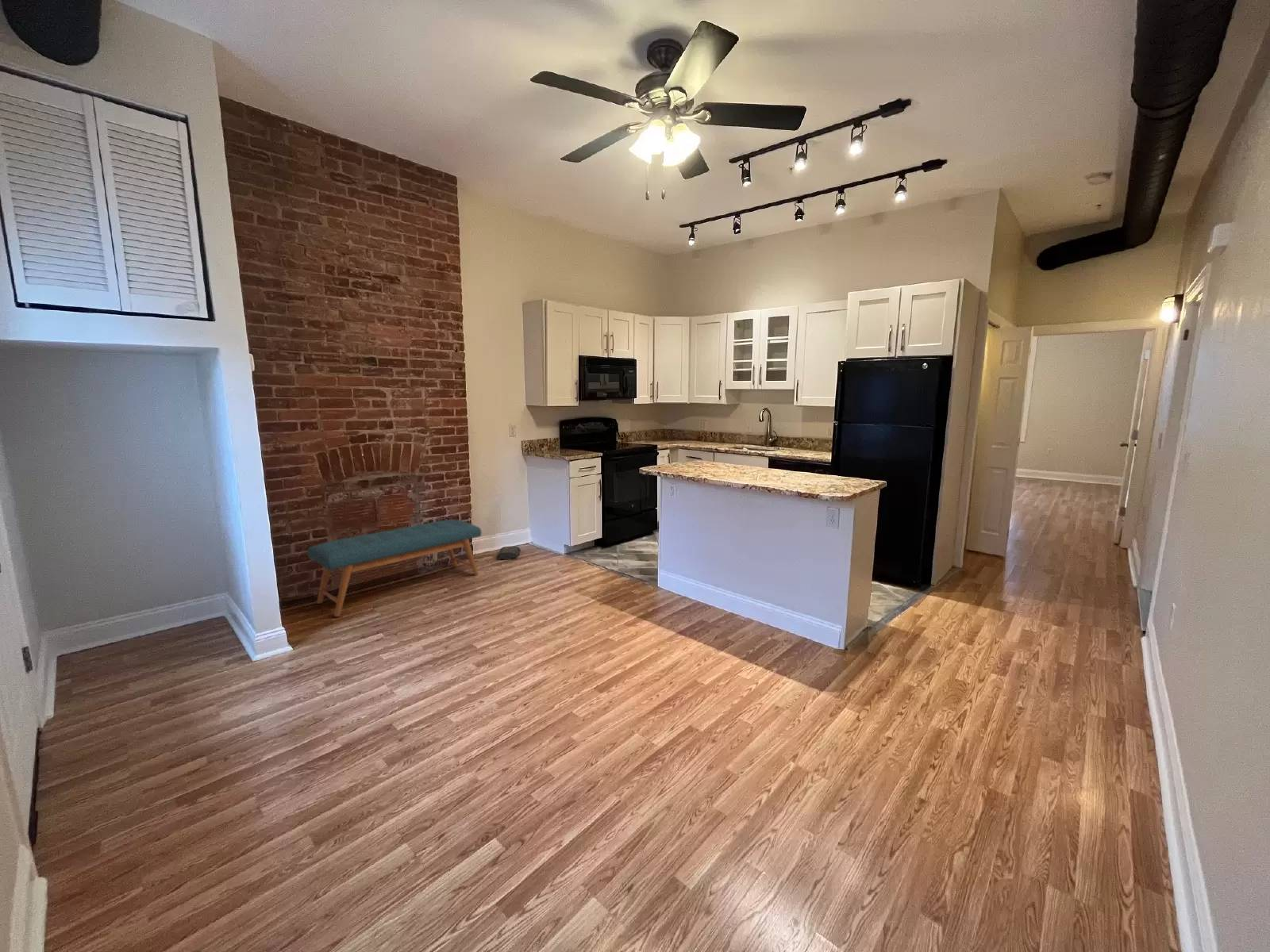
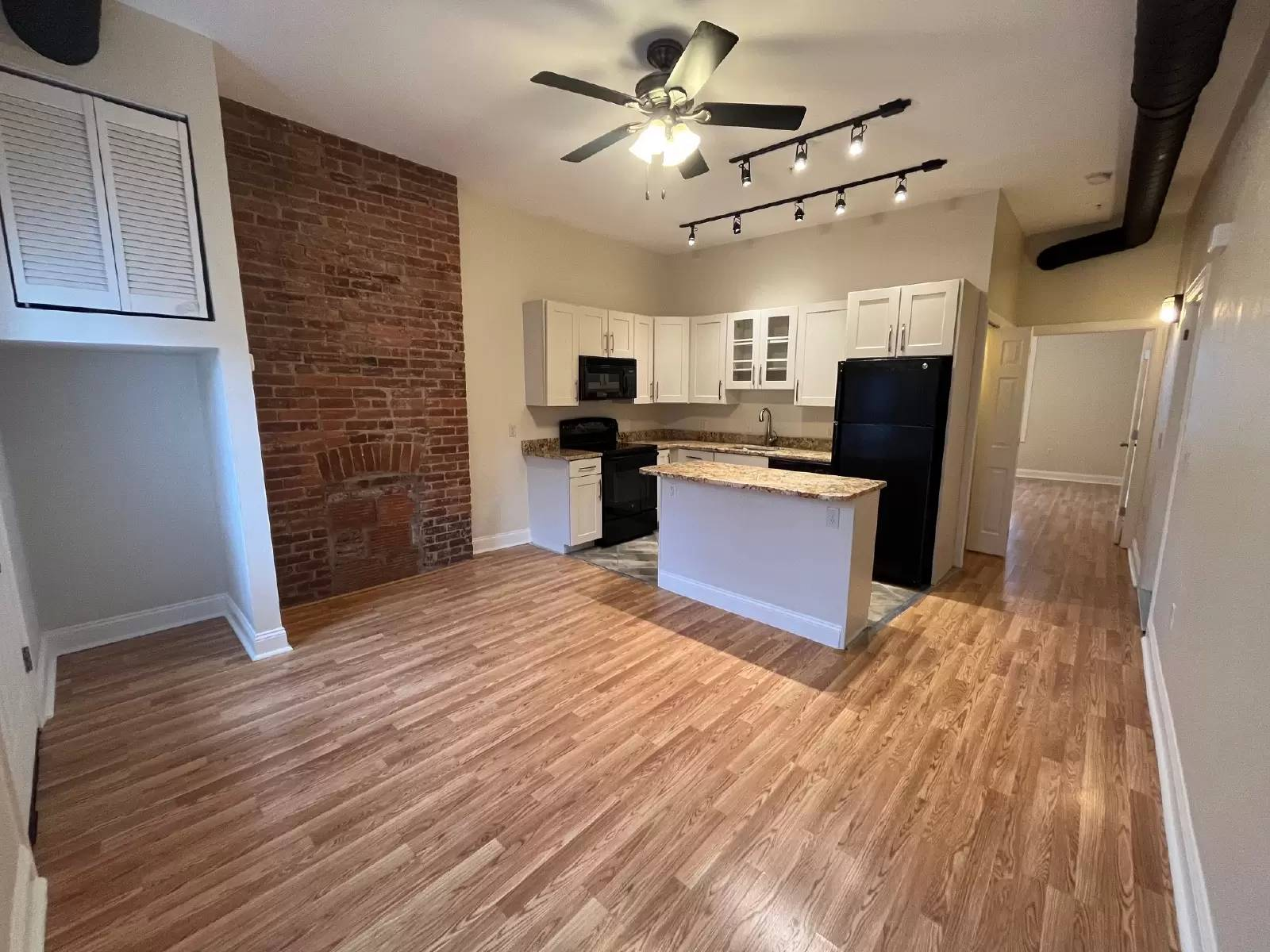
- bag (509, 552)
- bench (402, 560)
